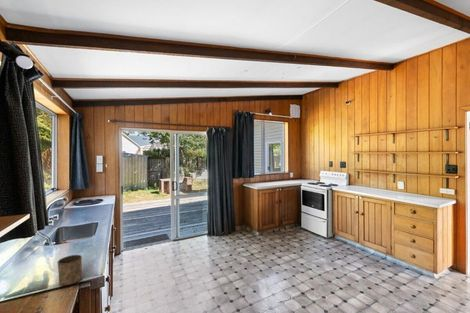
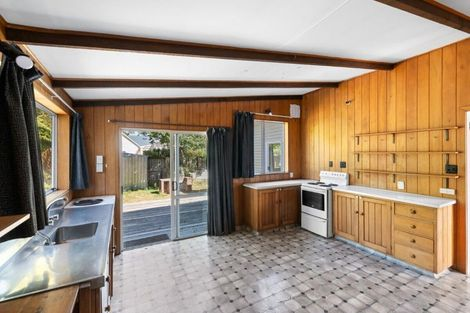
- cup (70, 269)
